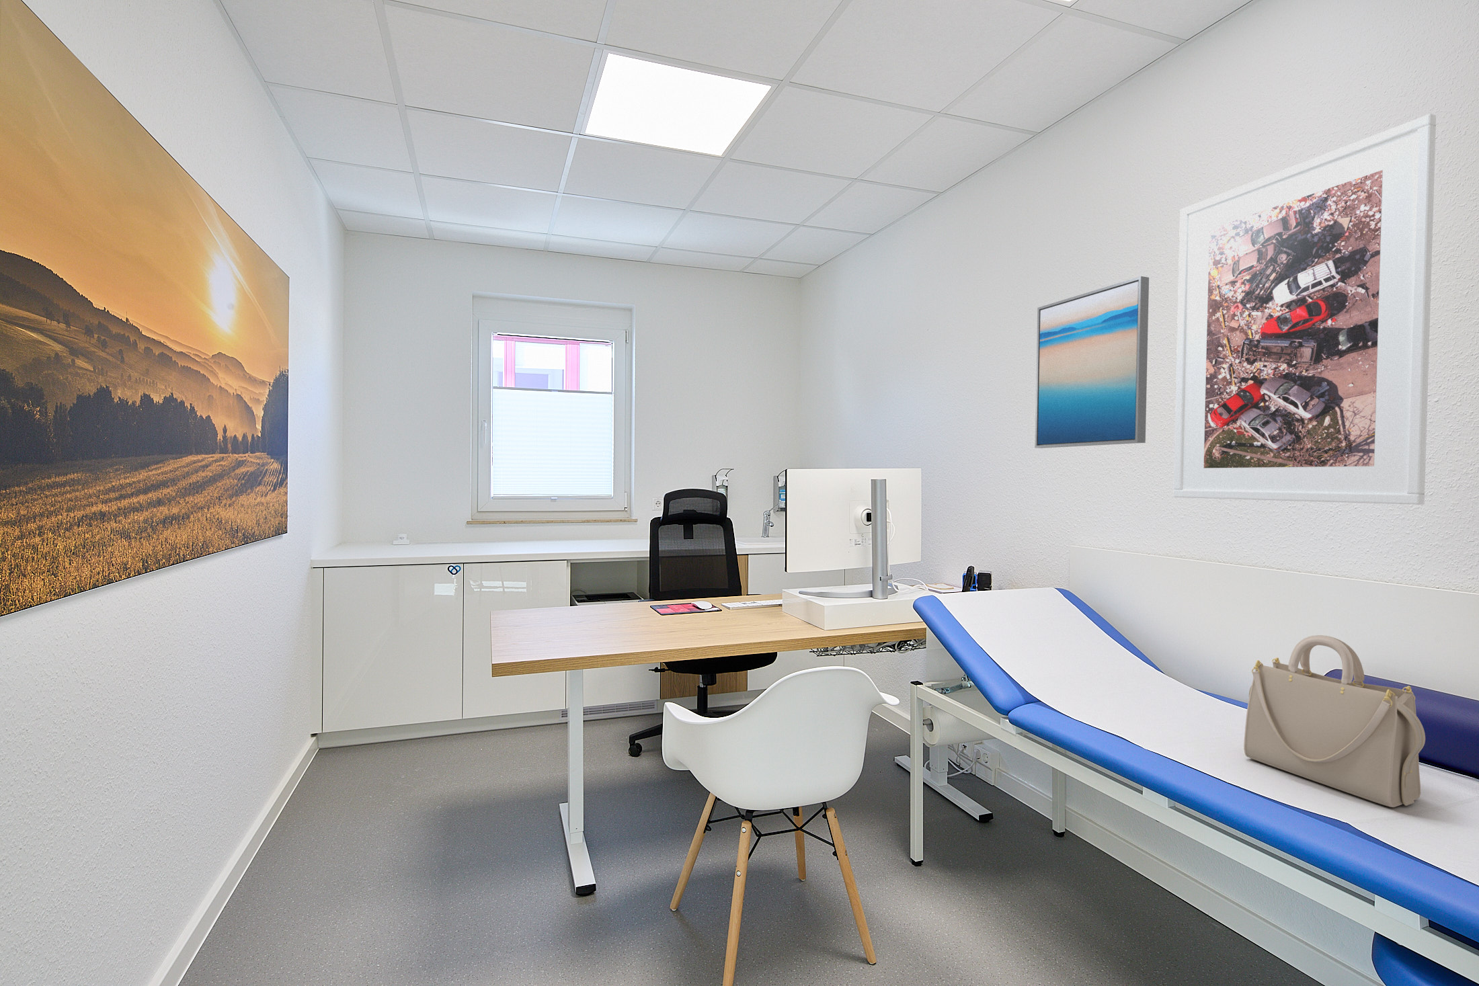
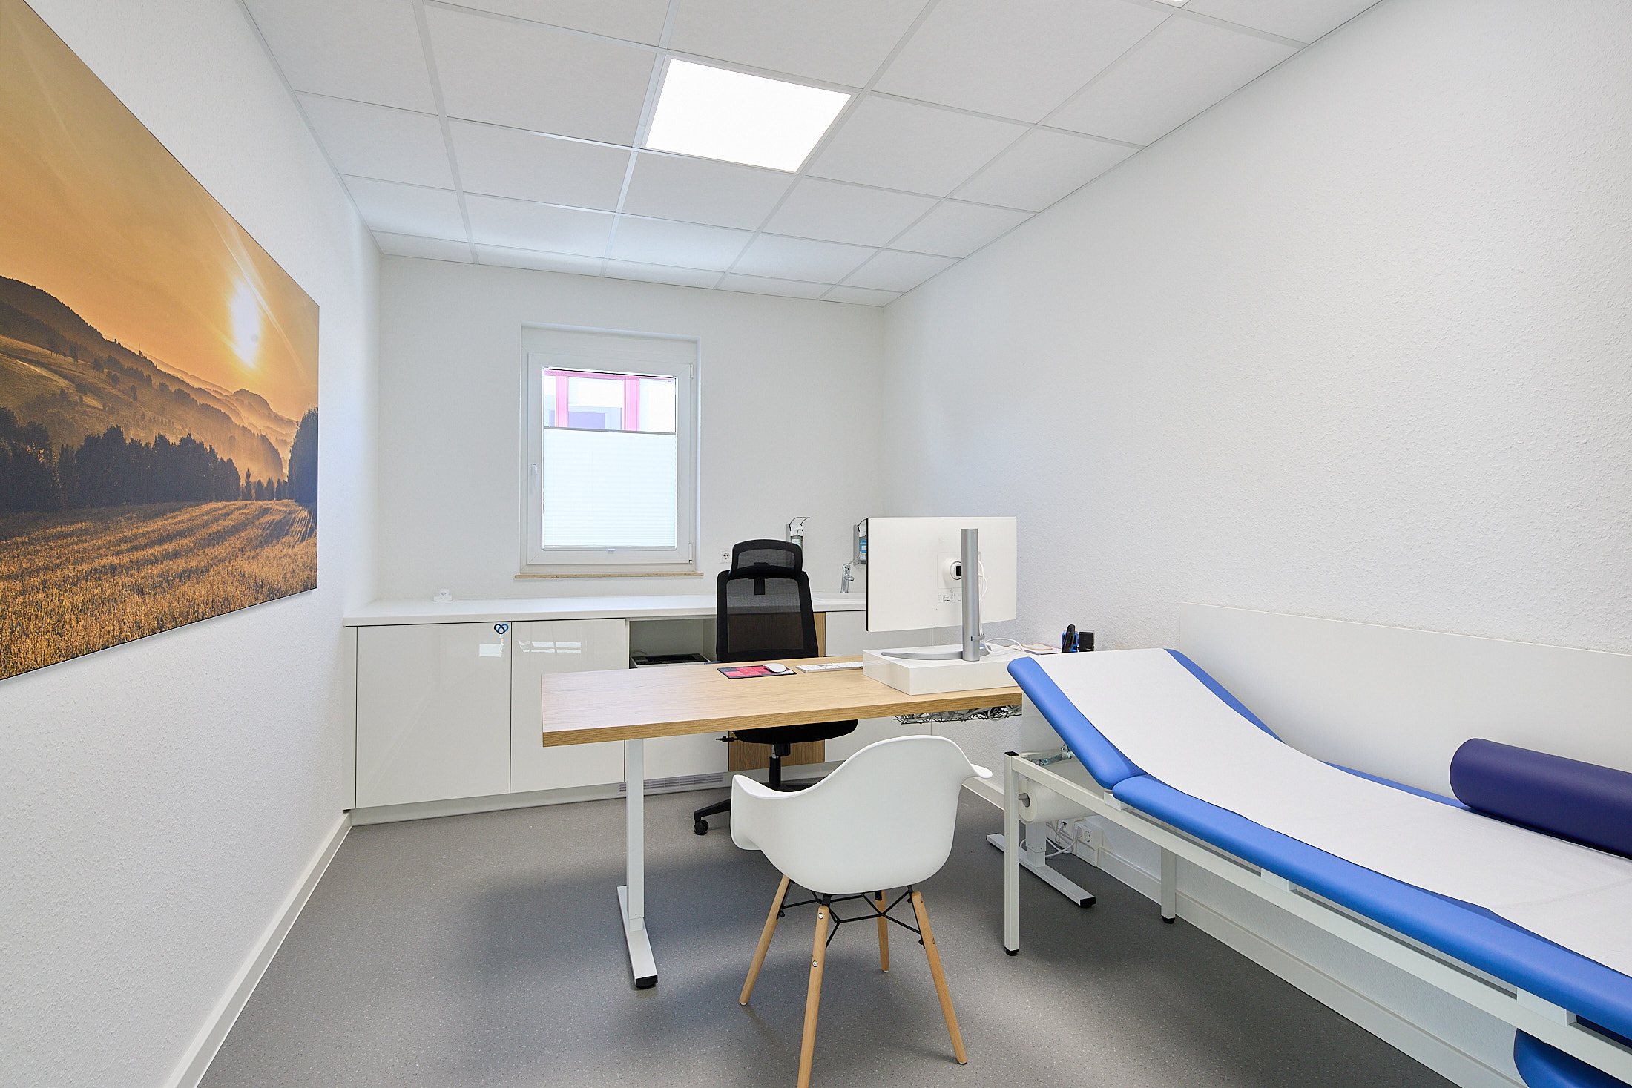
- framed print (1284, 336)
- wall art (1087, 370)
- handbag (1329, 708)
